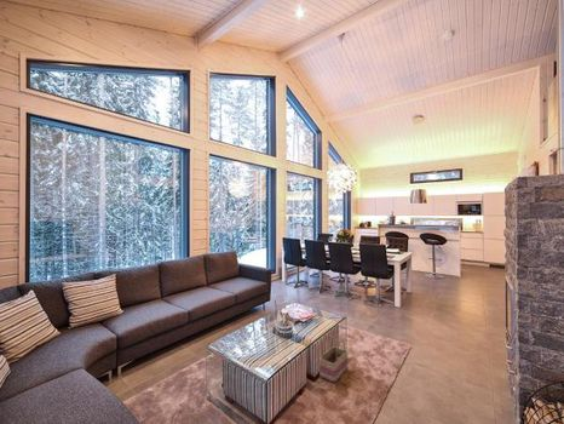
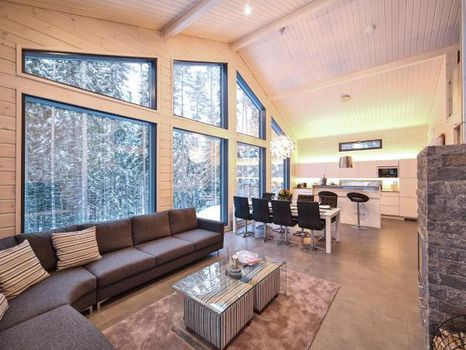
- basket (333, 355)
